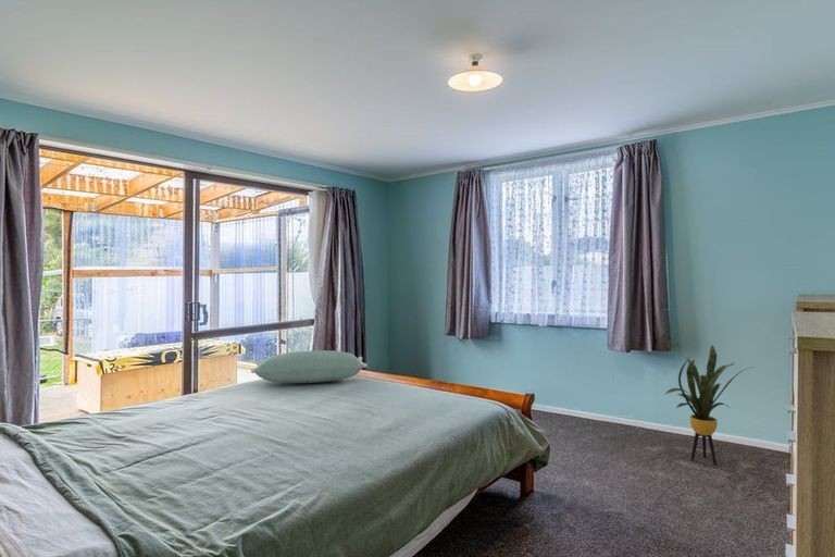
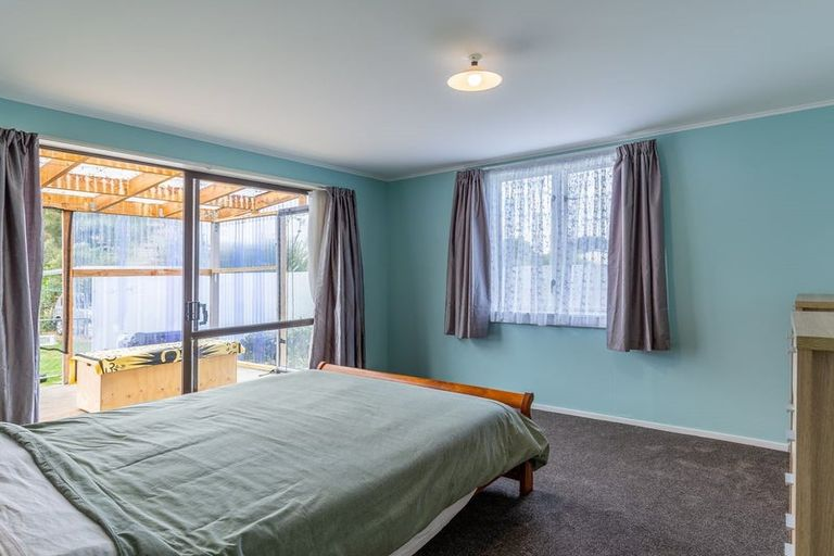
- house plant (709, 405)
- pillow (310, 366)
